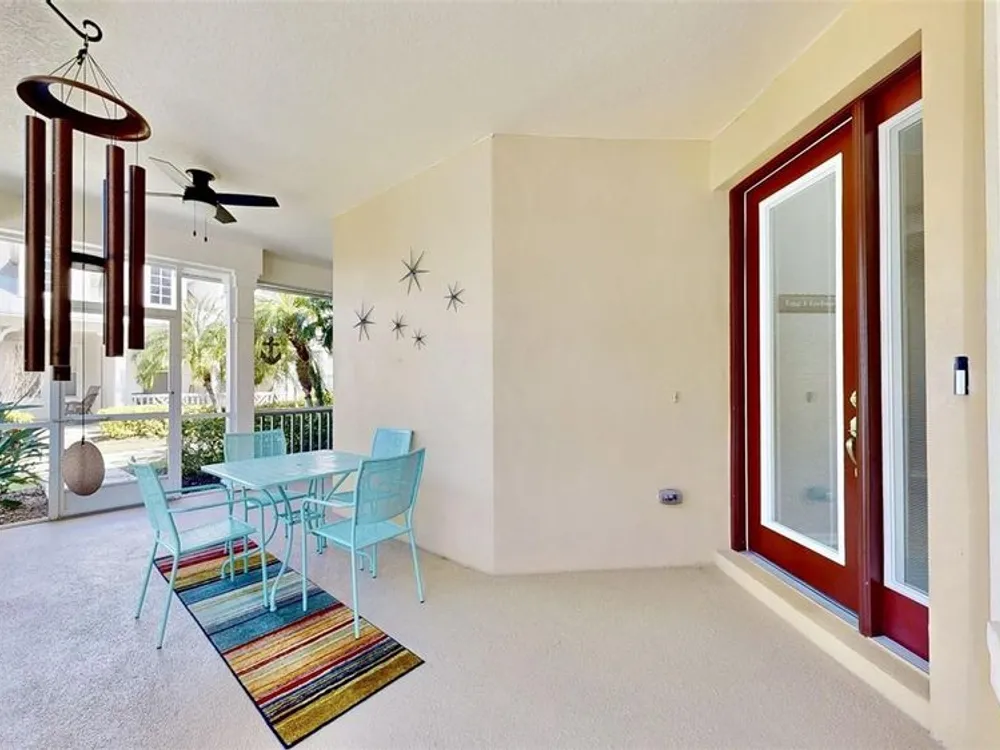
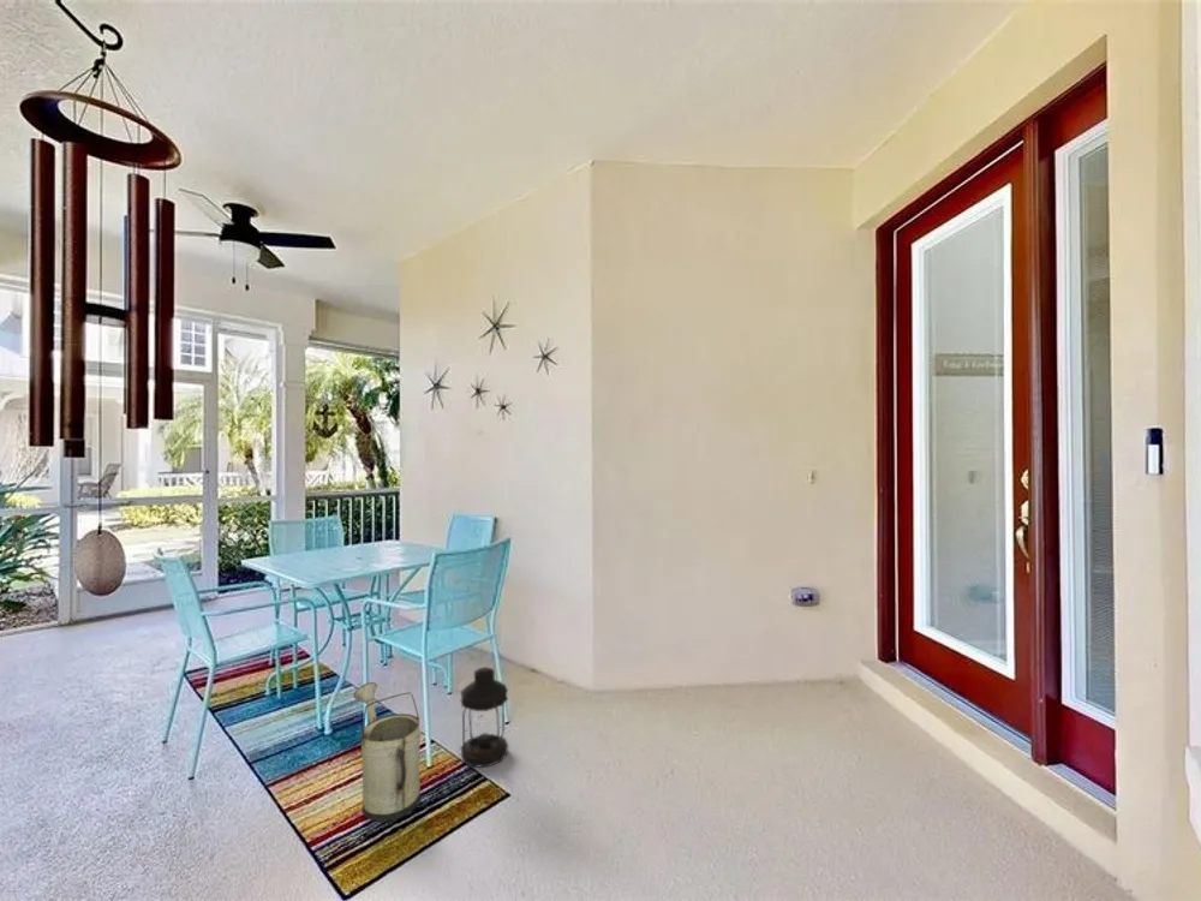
+ lantern (484, 710)
+ watering can (383, 740)
